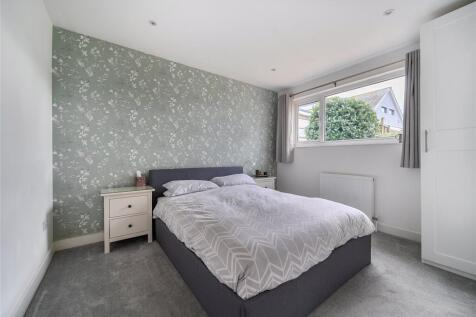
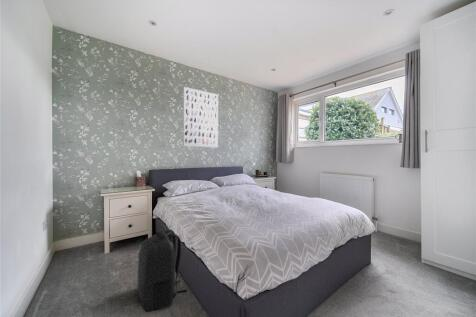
+ backpack (162, 261)
+ wall art (201, 119)
